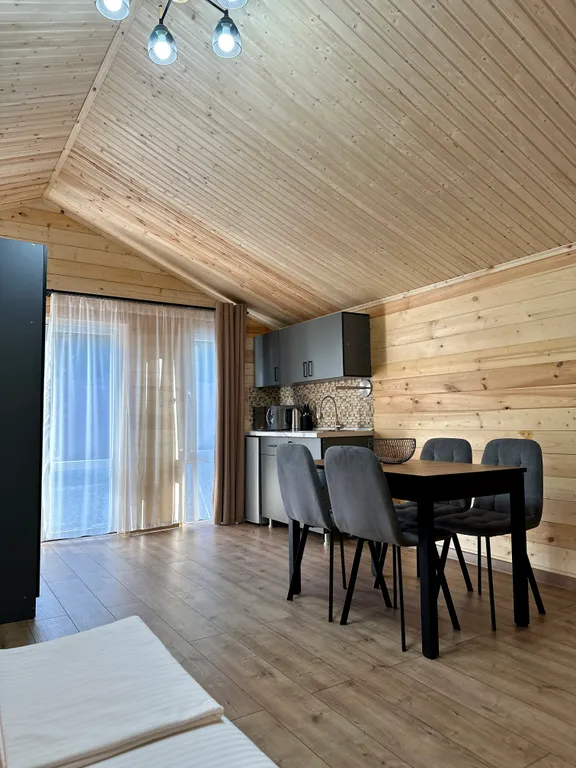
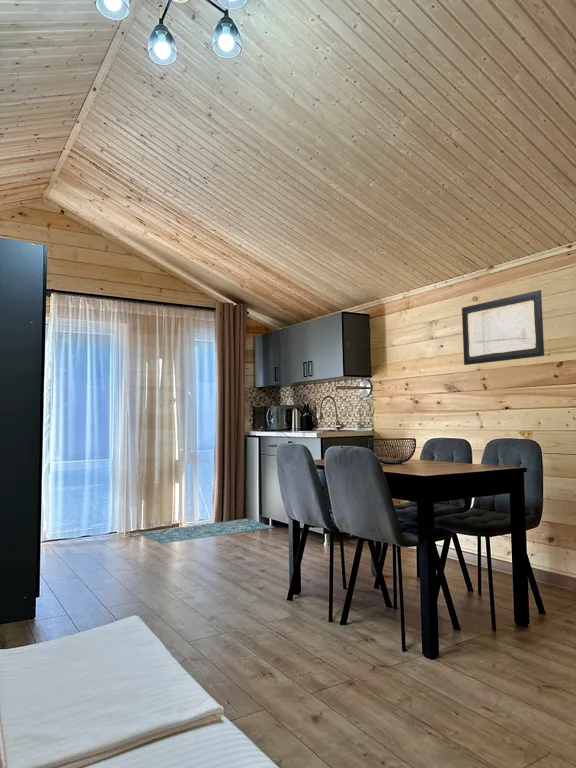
+ rug (208, 529)
+ wall art (500, 330)
